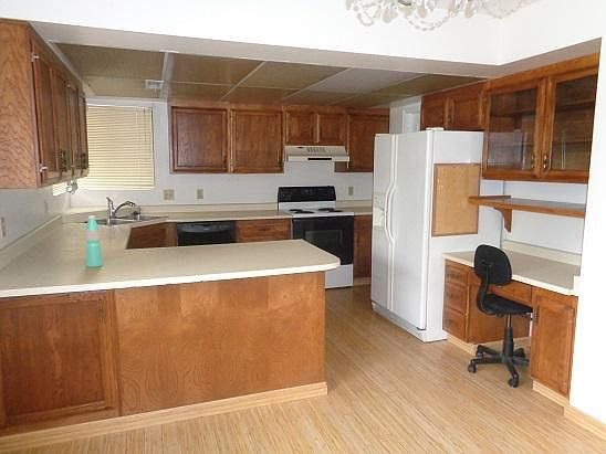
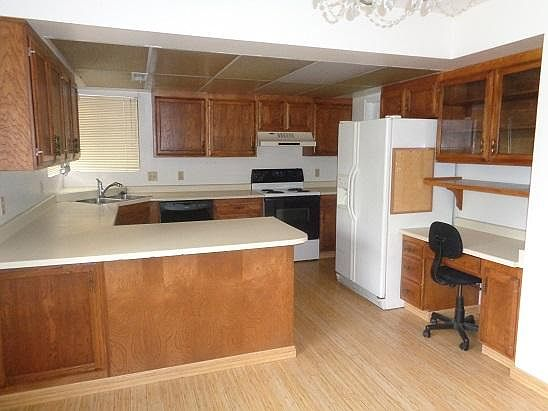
- water bottle (93, 241)
